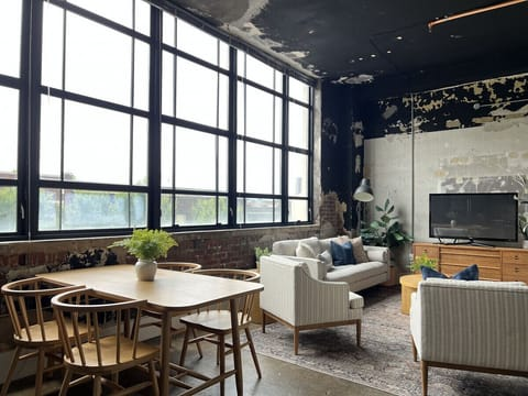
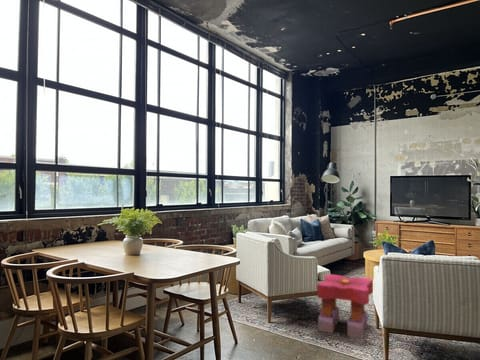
+ stool (345, 299)
